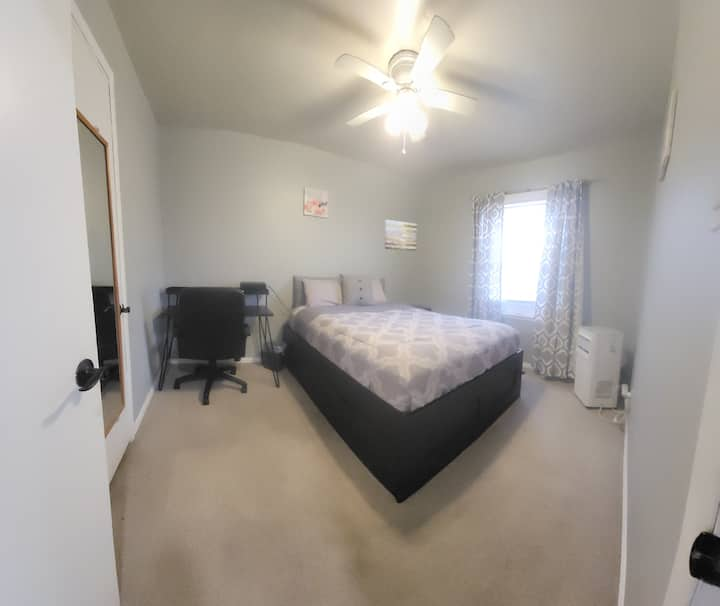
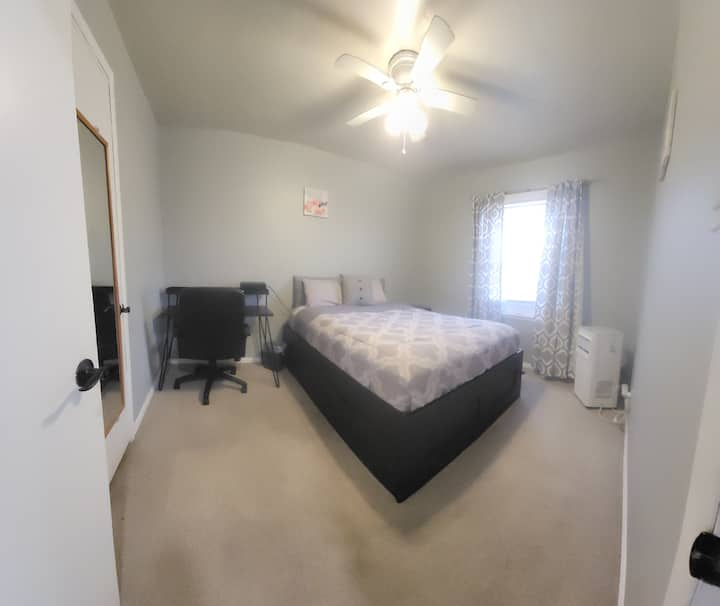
- wall art (401, 235)
